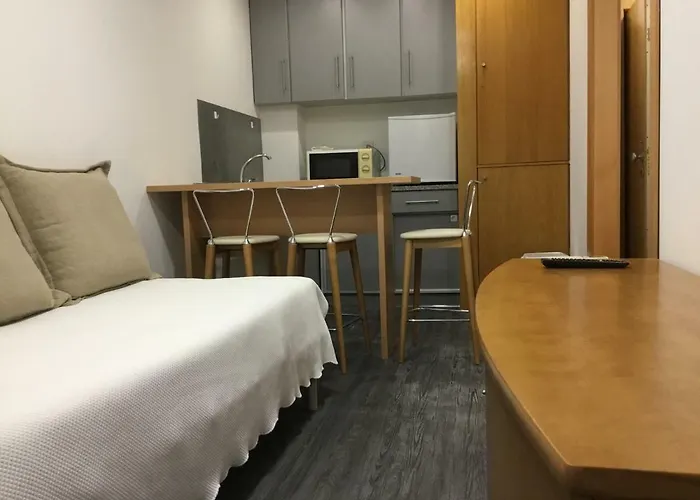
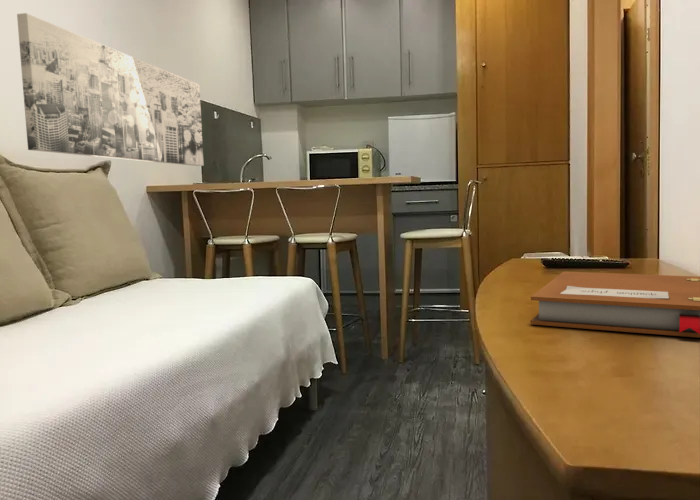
+ notebook (628, 299)
+ wall art (134, 109)
